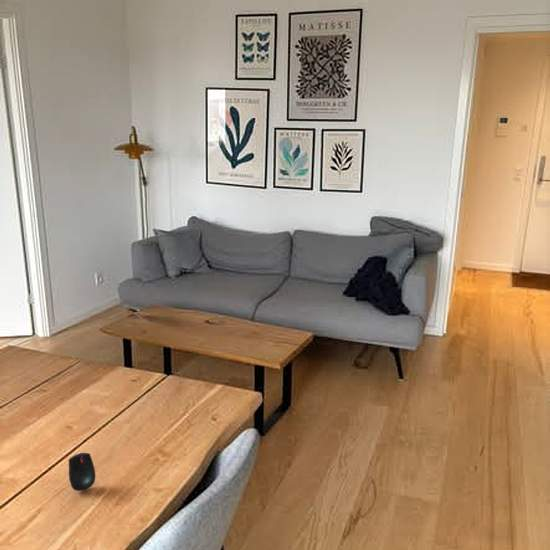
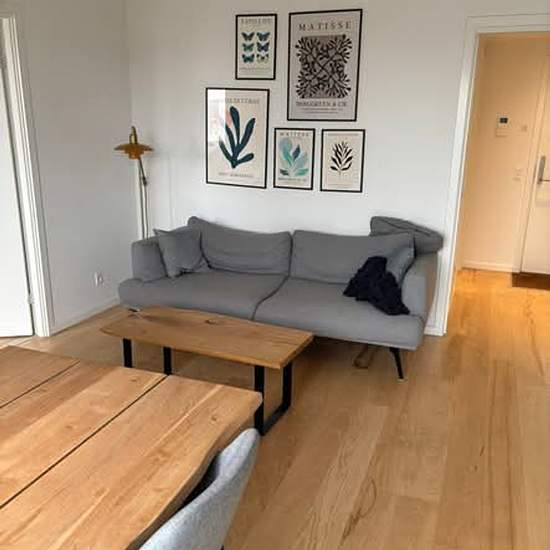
- mouse (82, 471)
